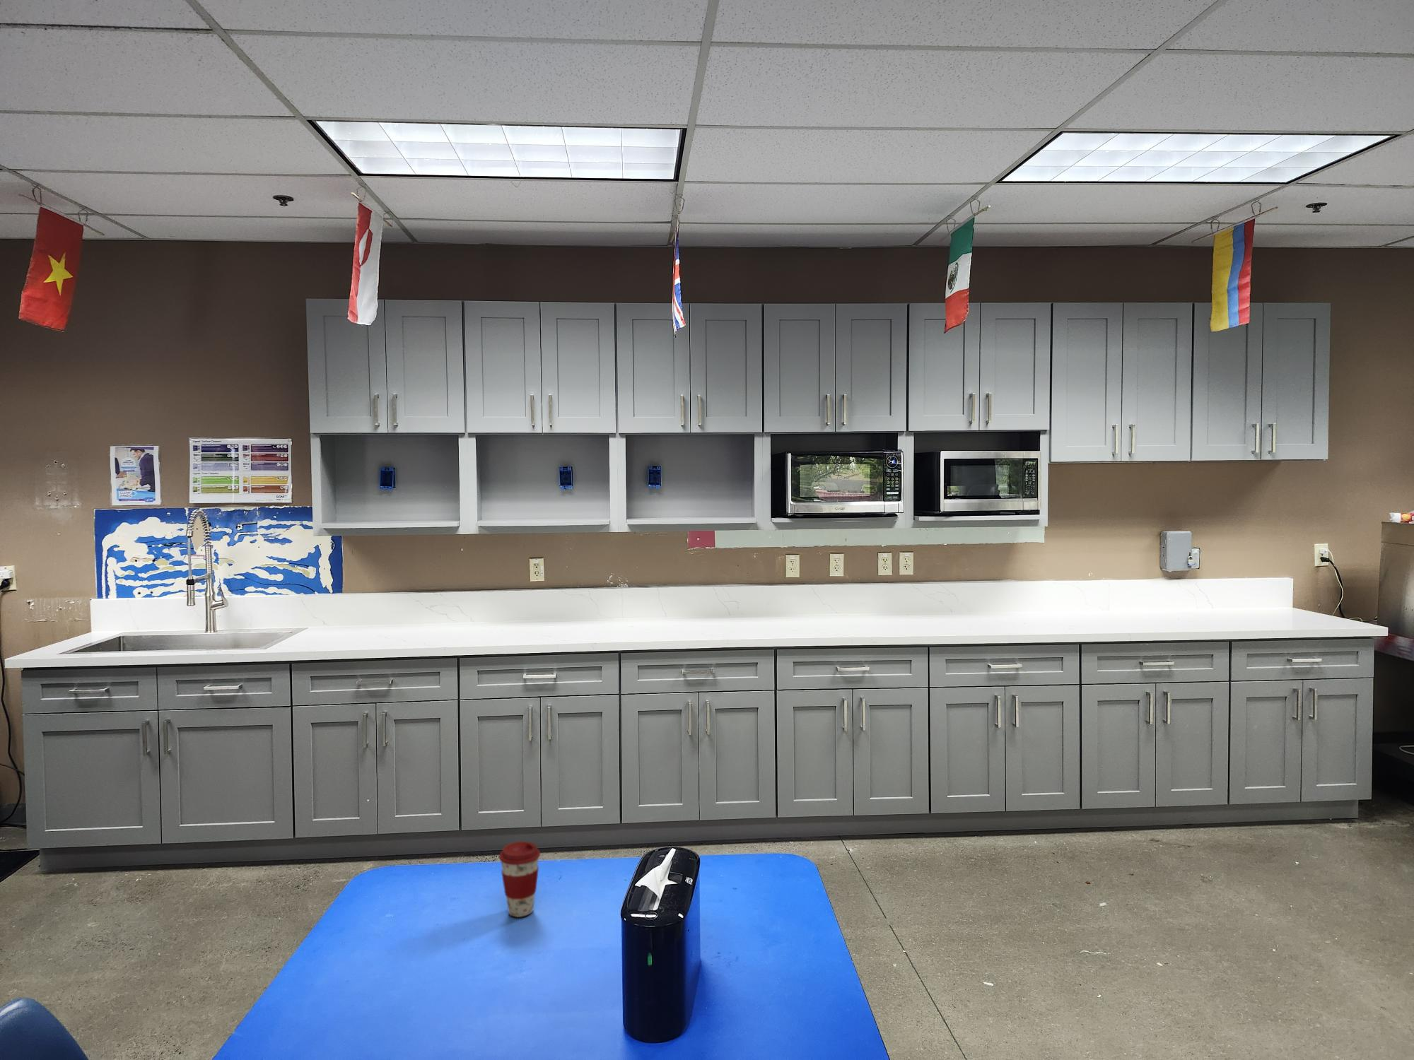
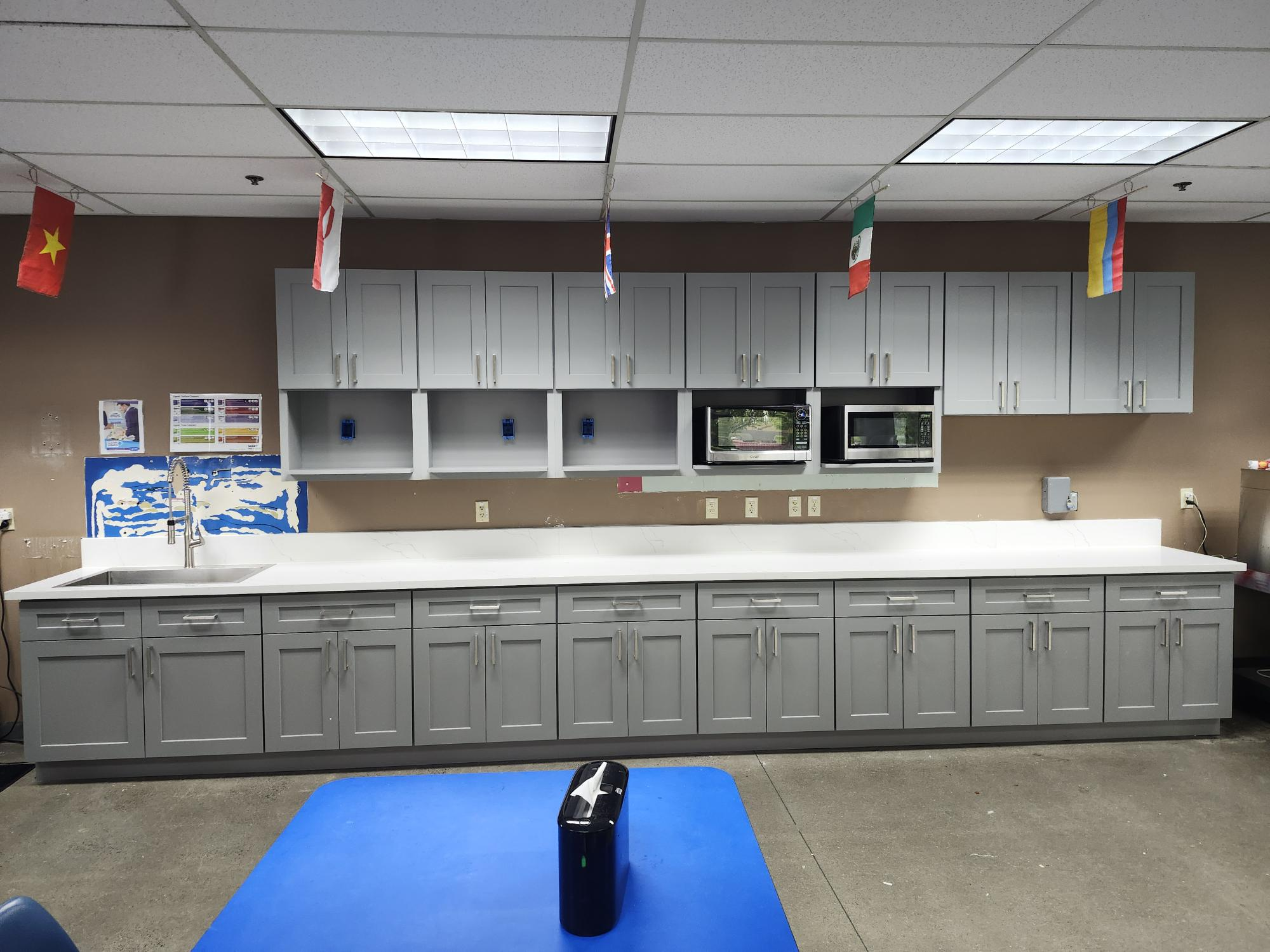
- coffee cup (520, 880)
